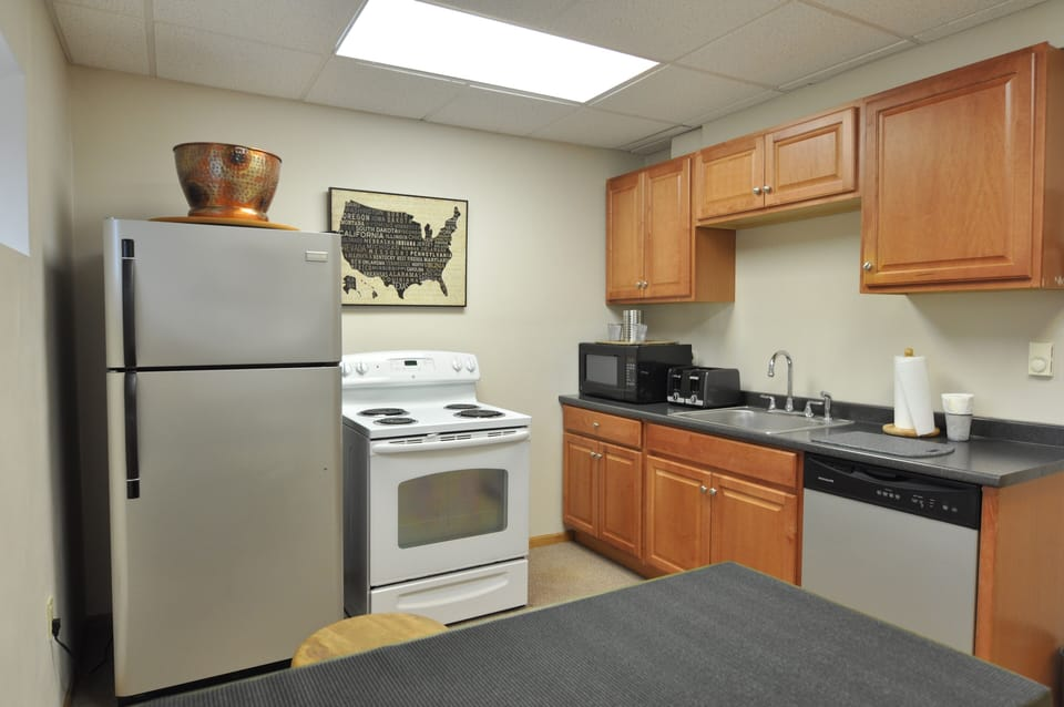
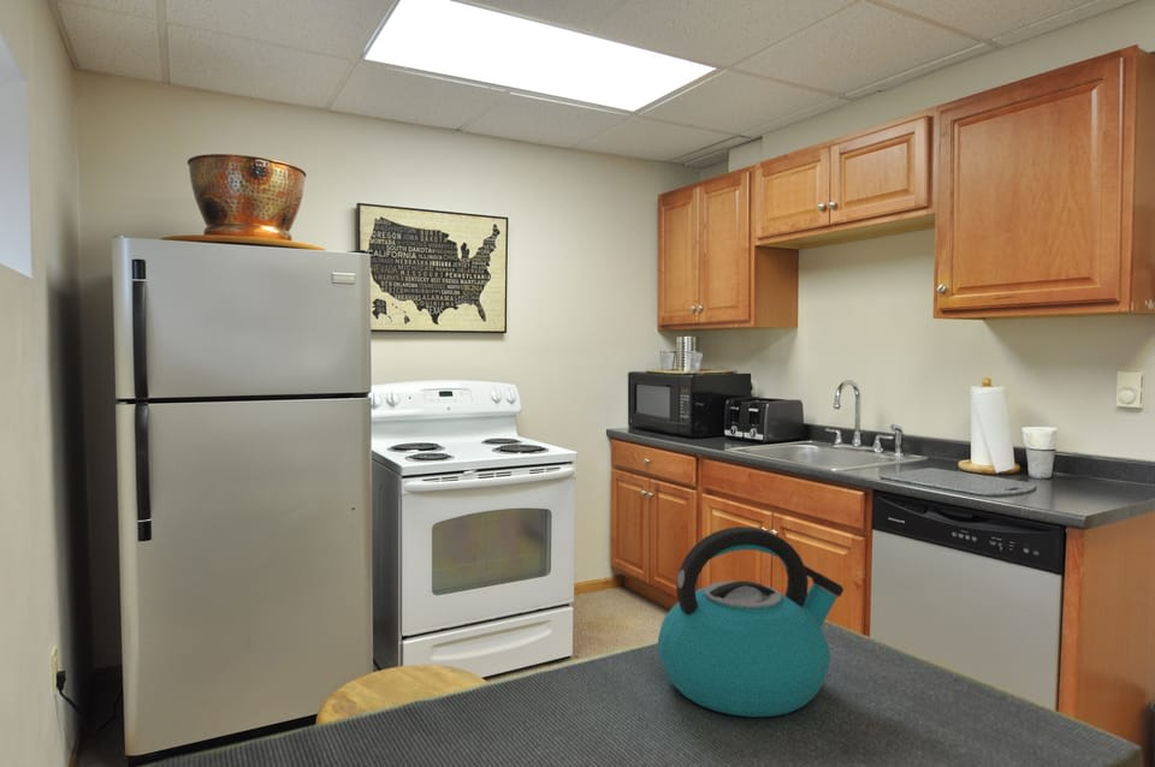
+ kettle (753, 606)
